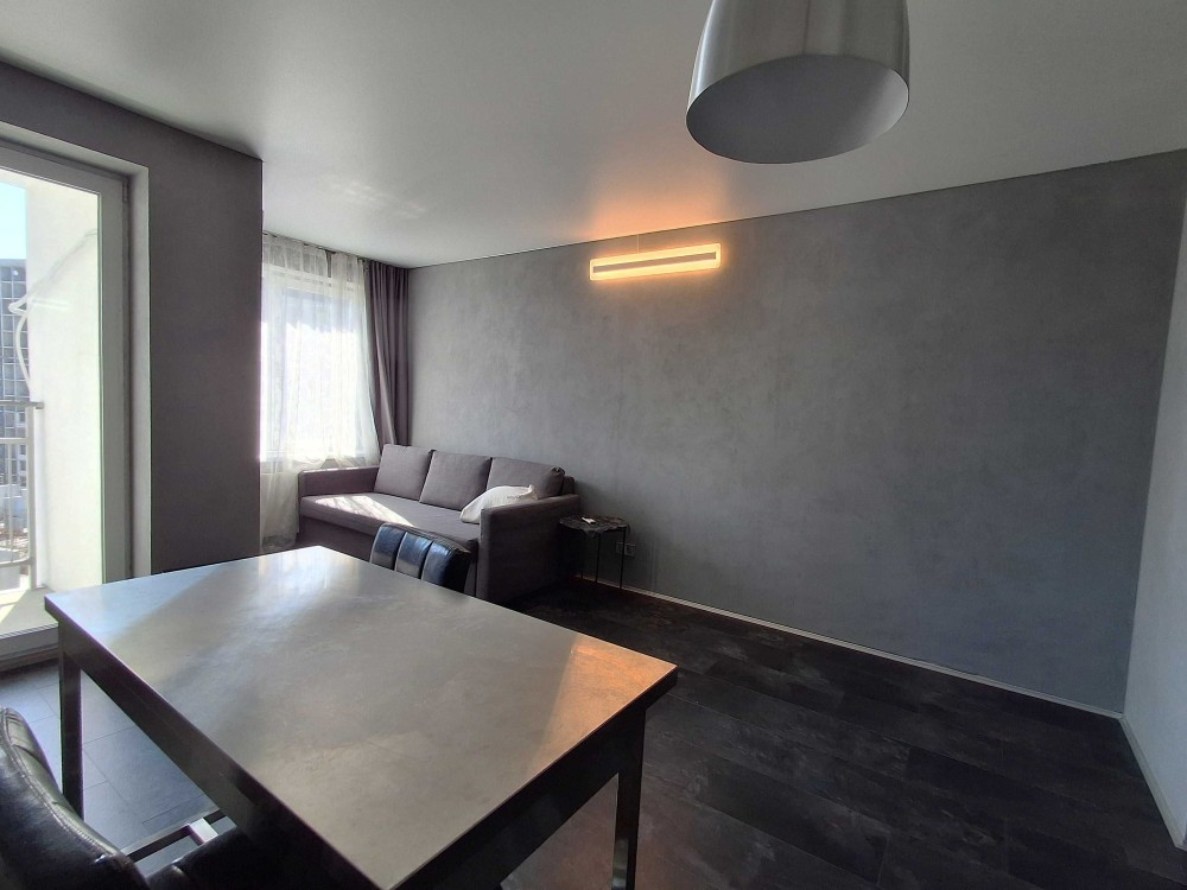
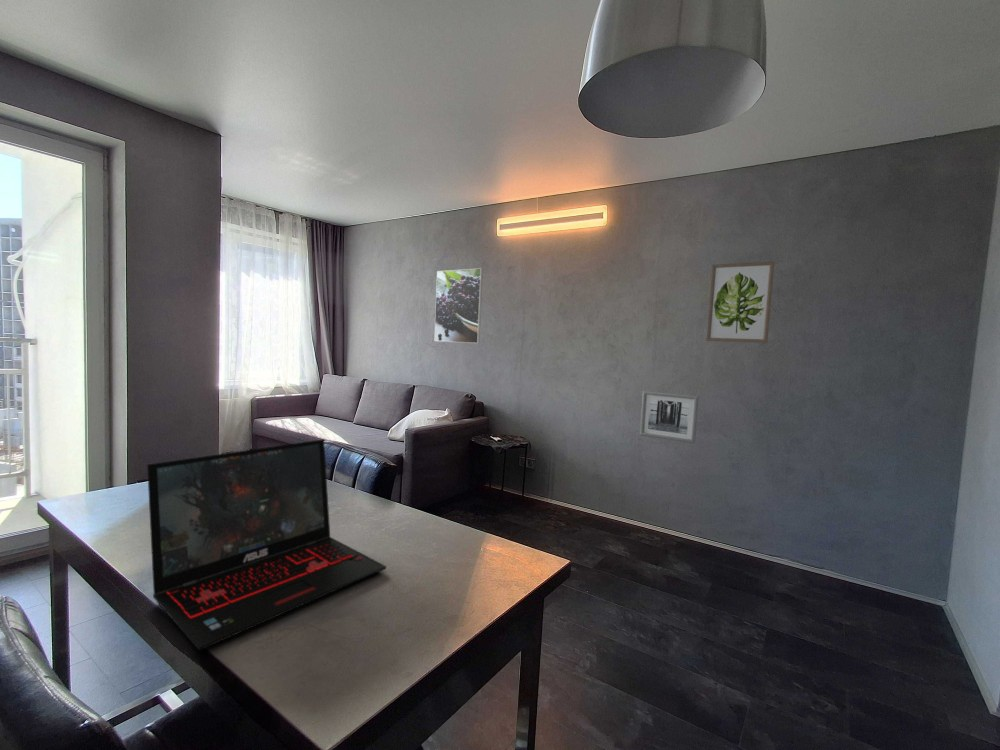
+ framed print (457, 306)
+ laptop (275, 522)
+ wall art (739, 302)
+ wall art (668, 416)
